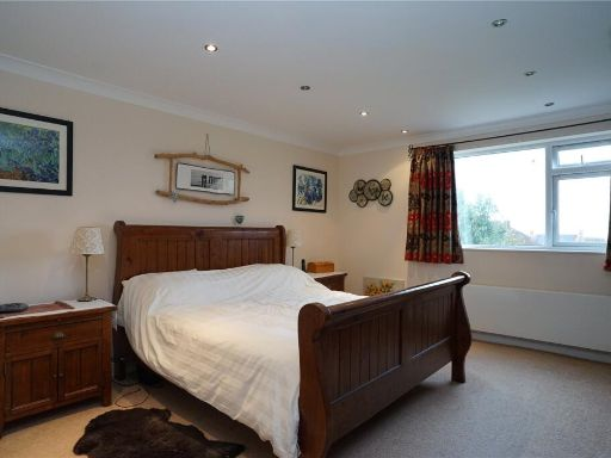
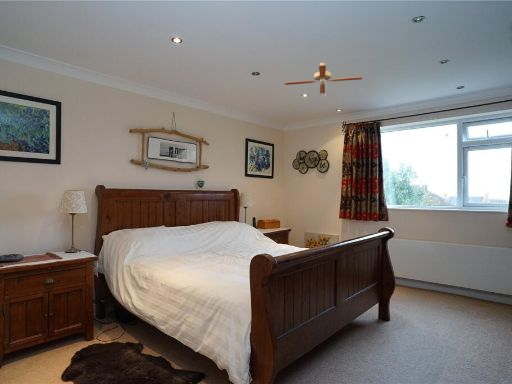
+ ceiling fan (322, 80)
